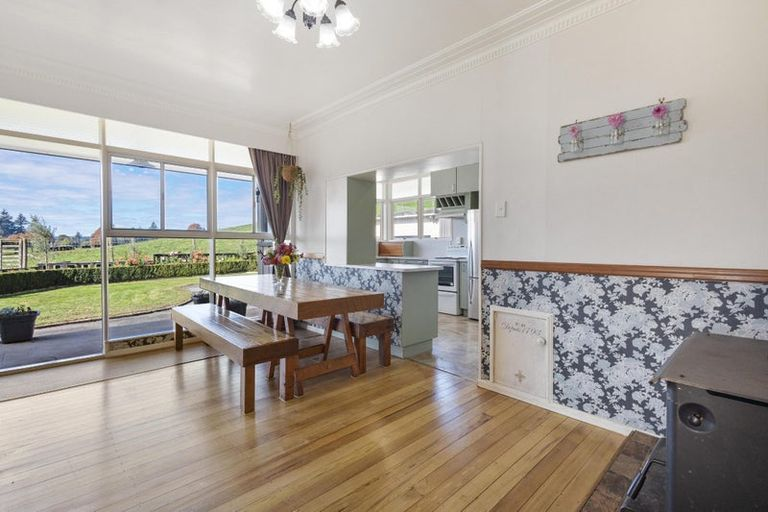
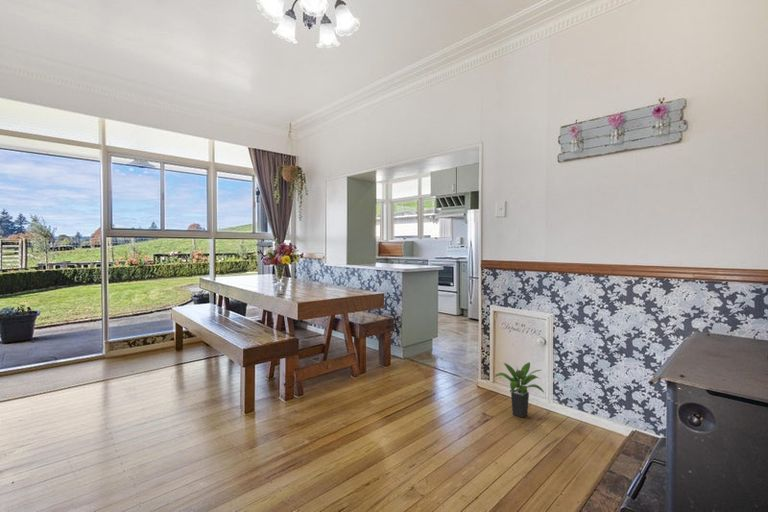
+ potted plant (519, 388)
